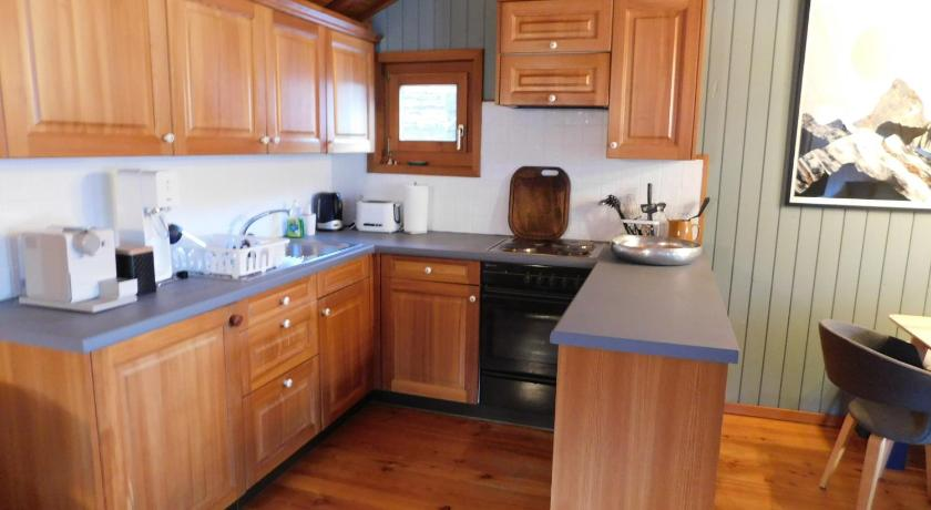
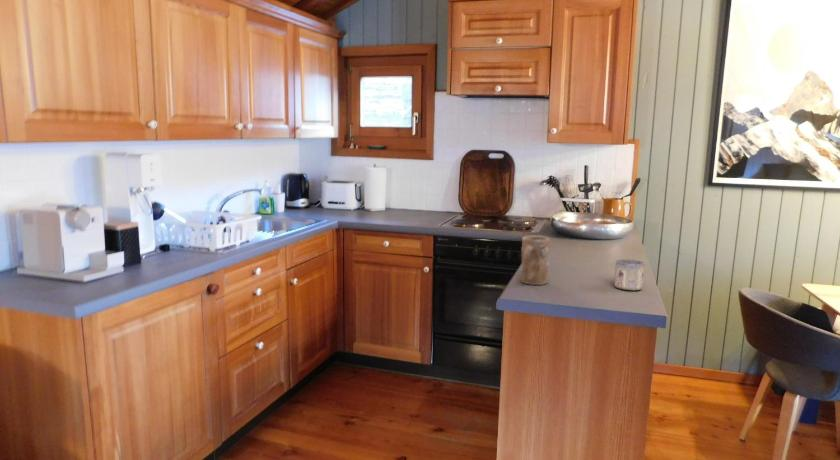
+ mug (627, 273)
+ mug (535, 260)
